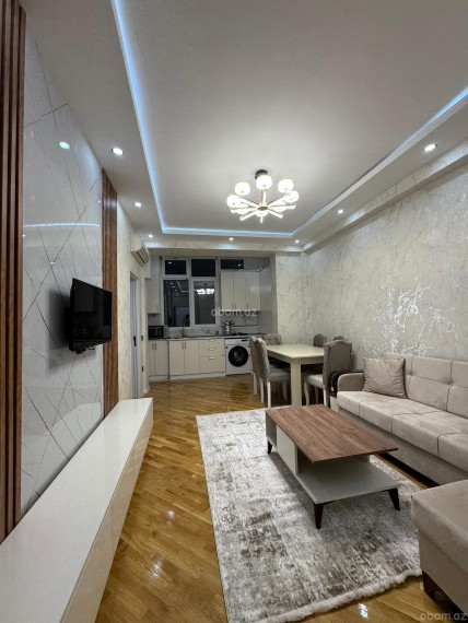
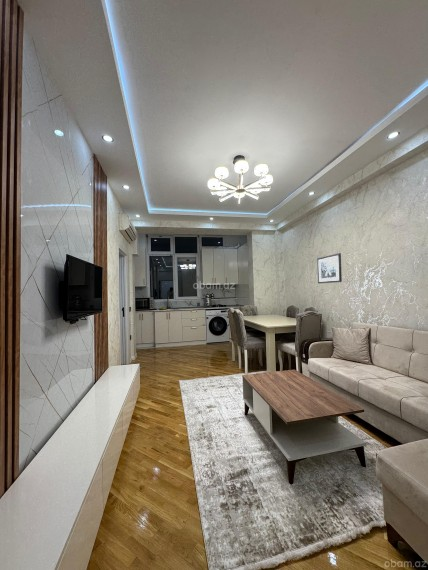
+ wall art (328, 269)
